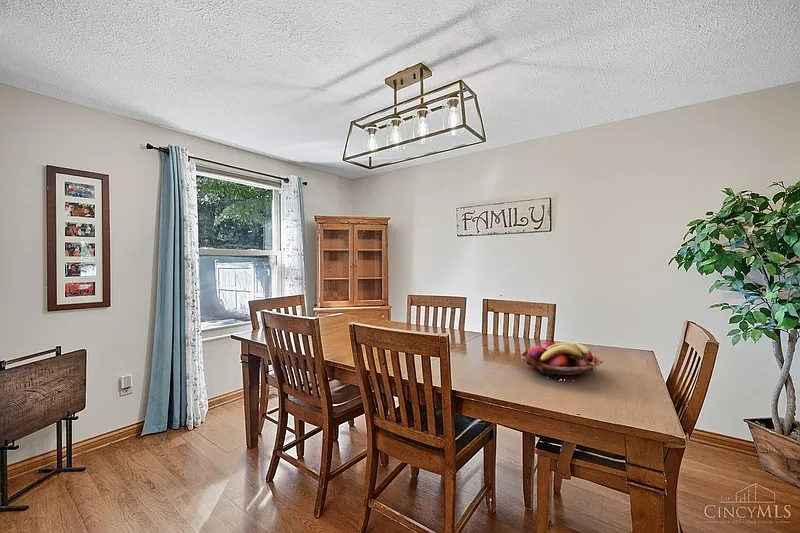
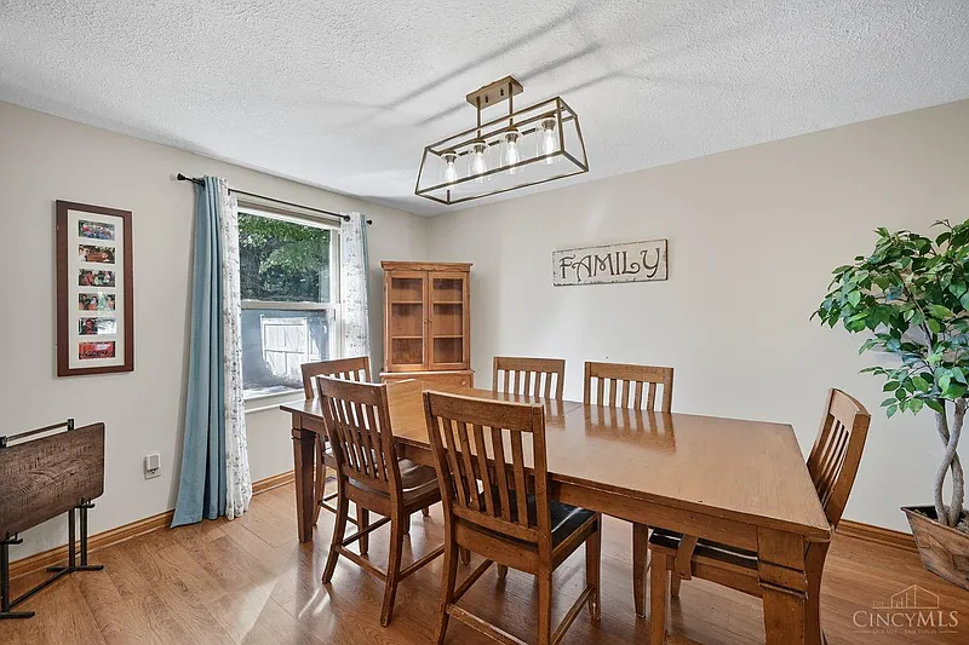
- fruit basket (559, 357)
